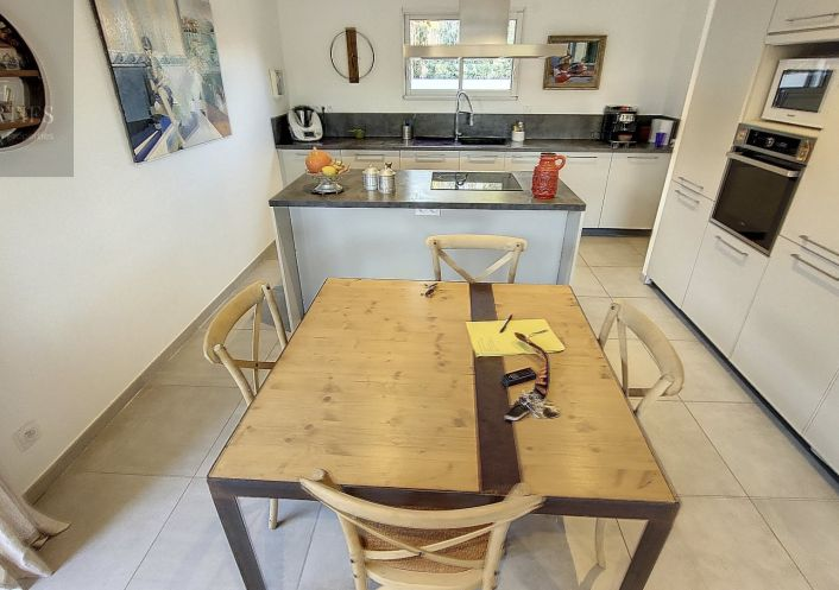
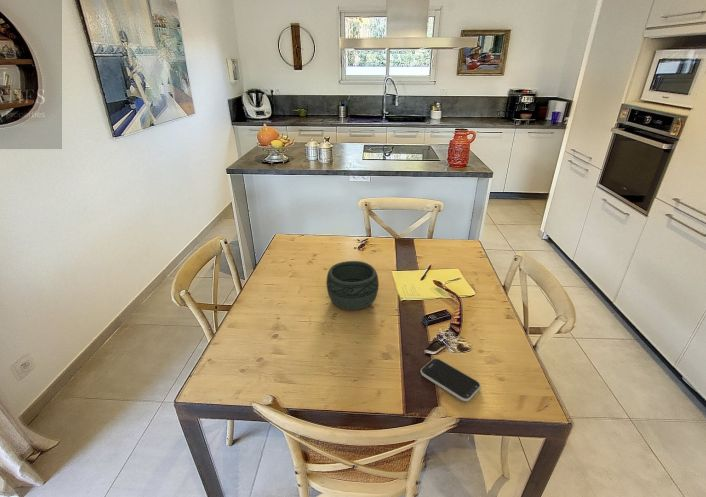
+ bowl (352, 286)
+ smartphone (449, 378)
